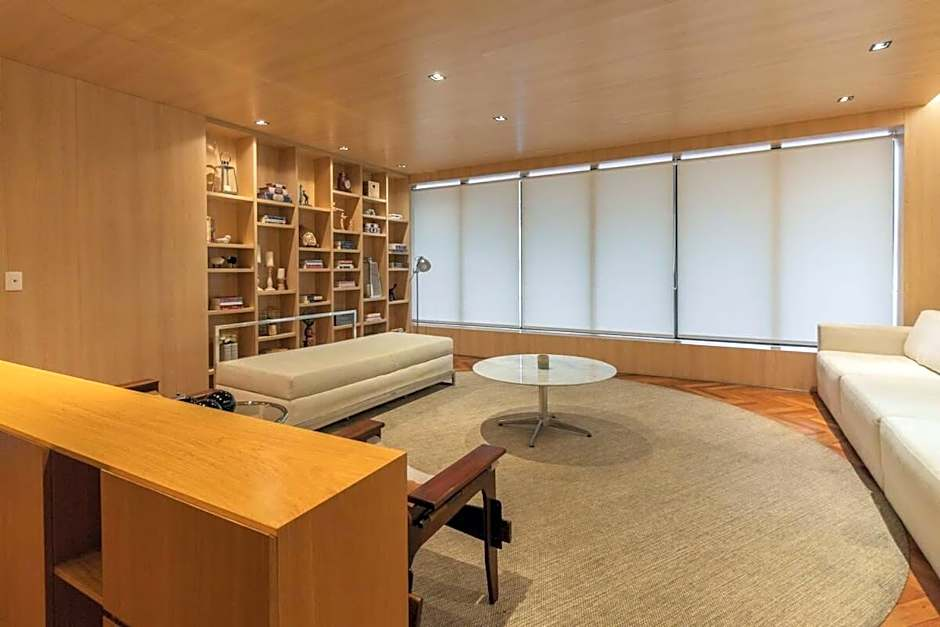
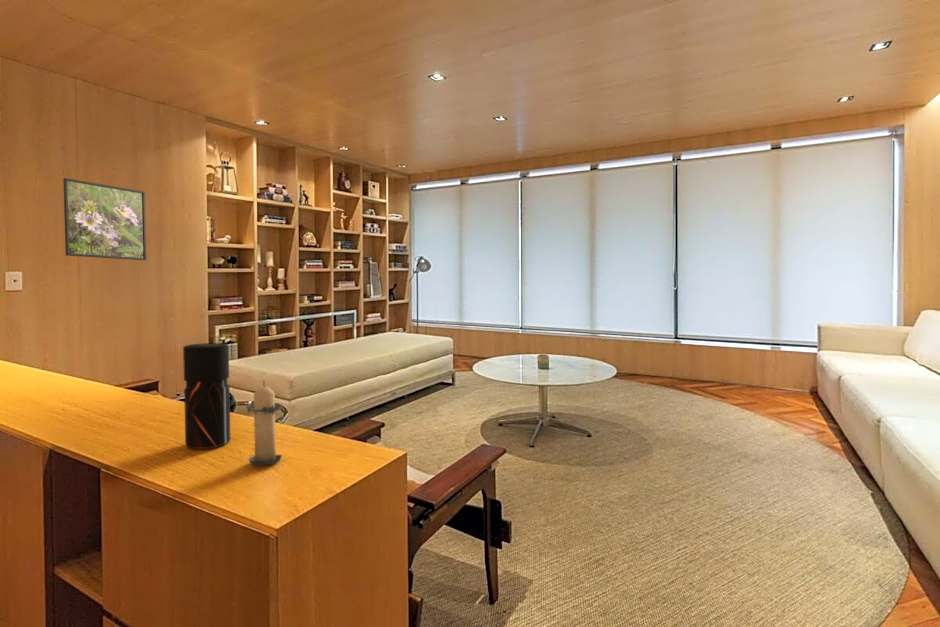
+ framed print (107, 221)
+ pepper grinder (207, 394)
+ candle (264, 421)
